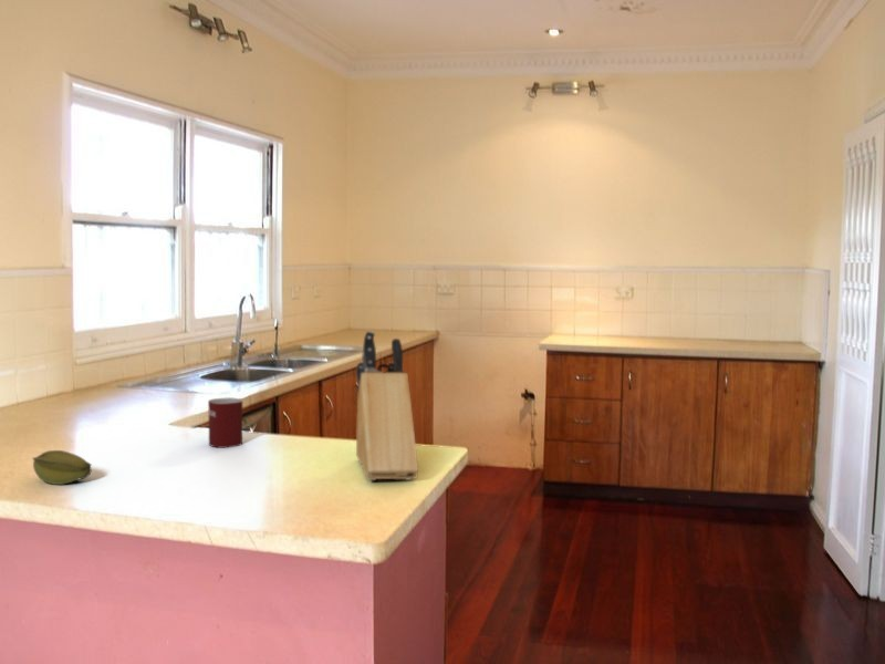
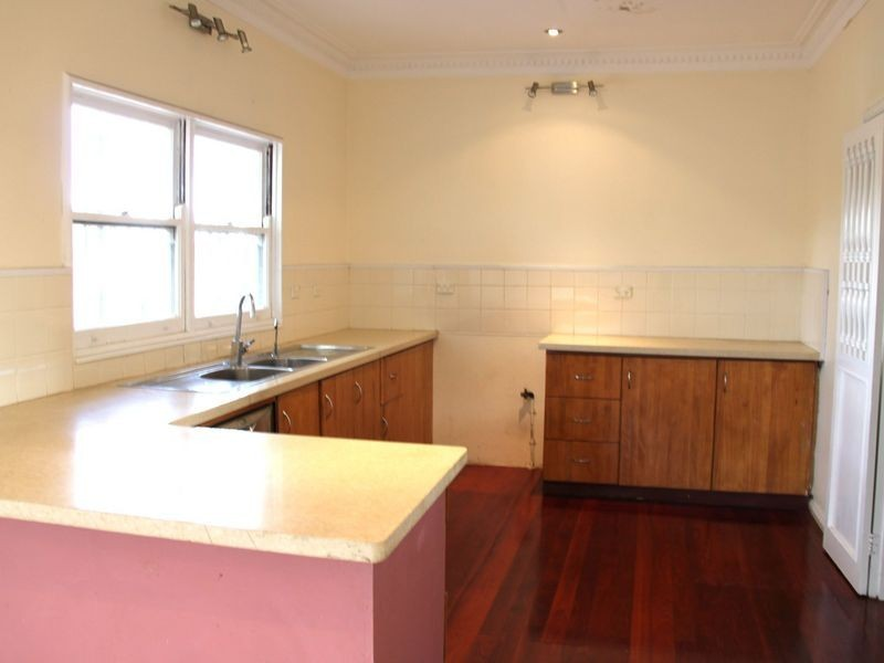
- fruit (62, 466)
- knife block (384, 400)
- mug (222, 421)
